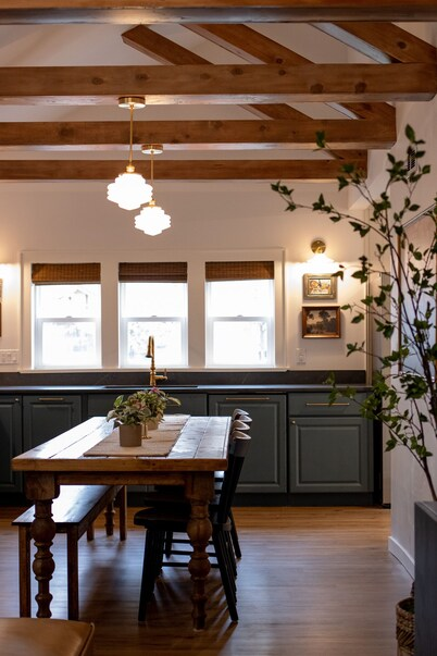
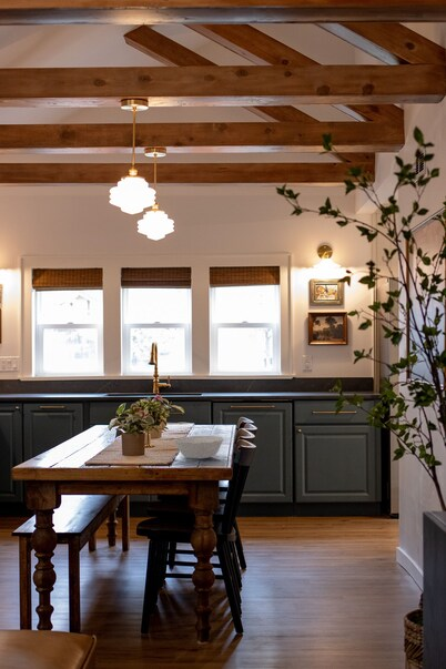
+ bowl (199, 447)
